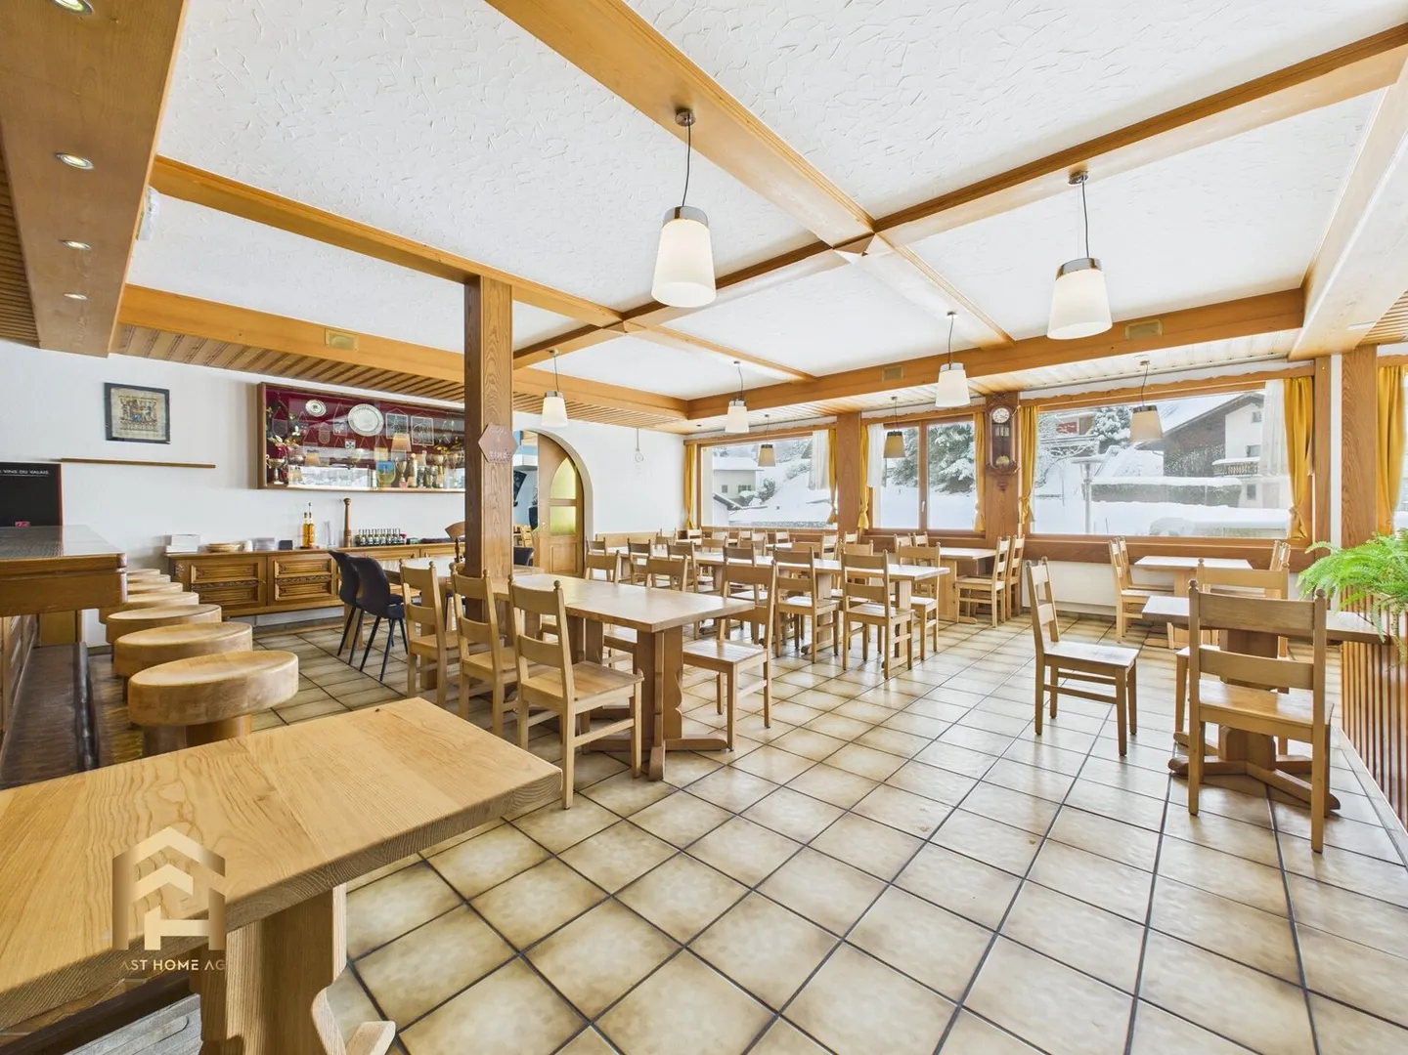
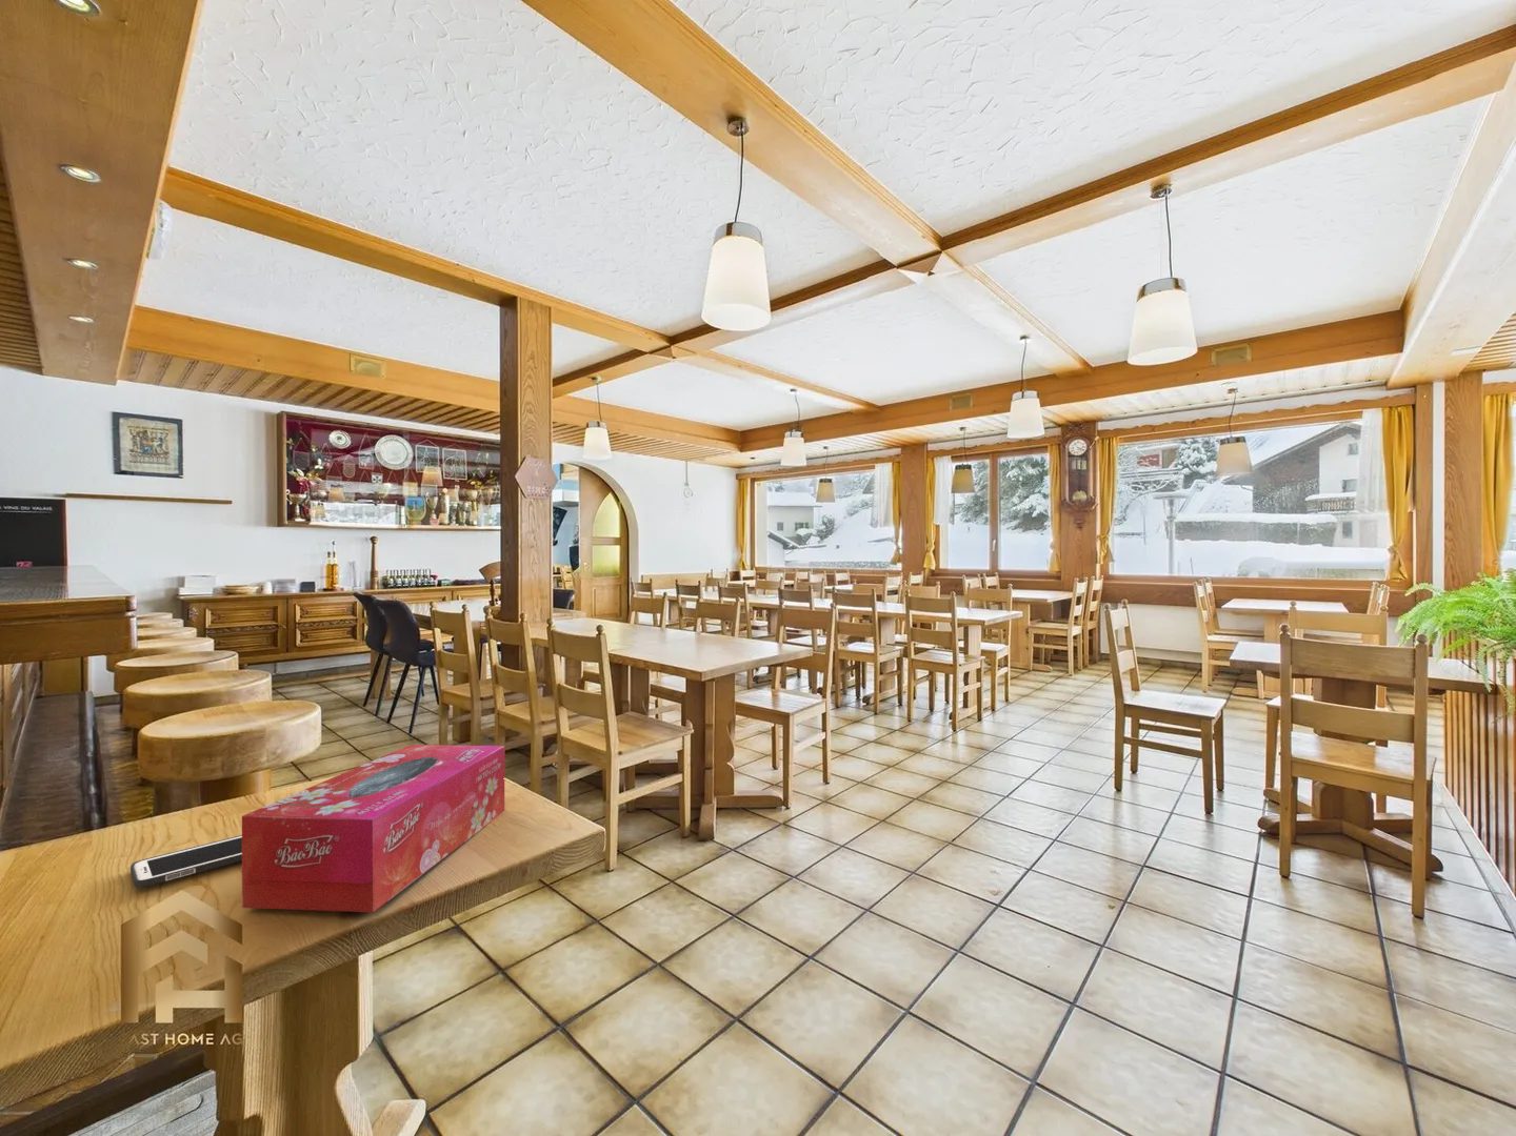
+ cell phone (212, 856)
+ tissue box (395, 813)
